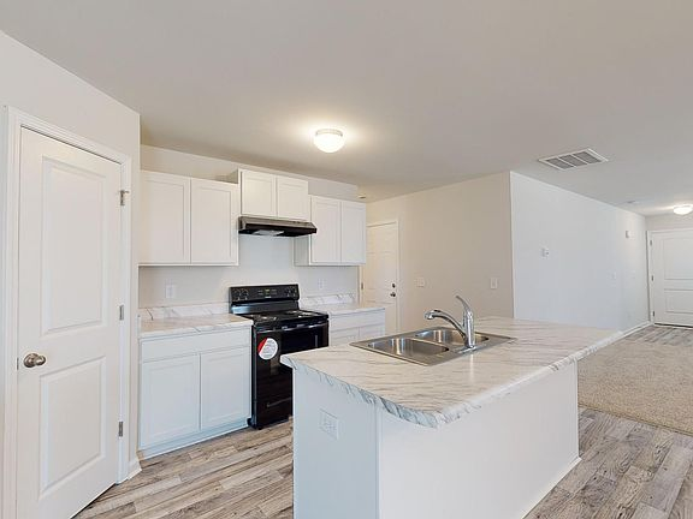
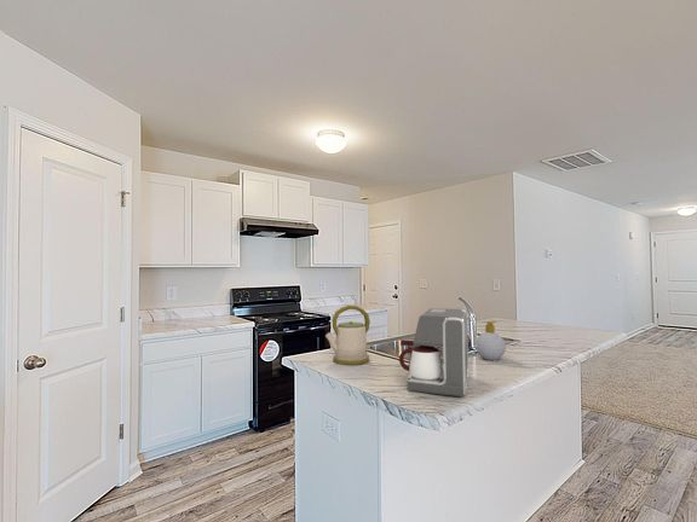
+ soap bottle (490, 340)
+ kettle (347, 332)
+ coffee maker (439, 346)
